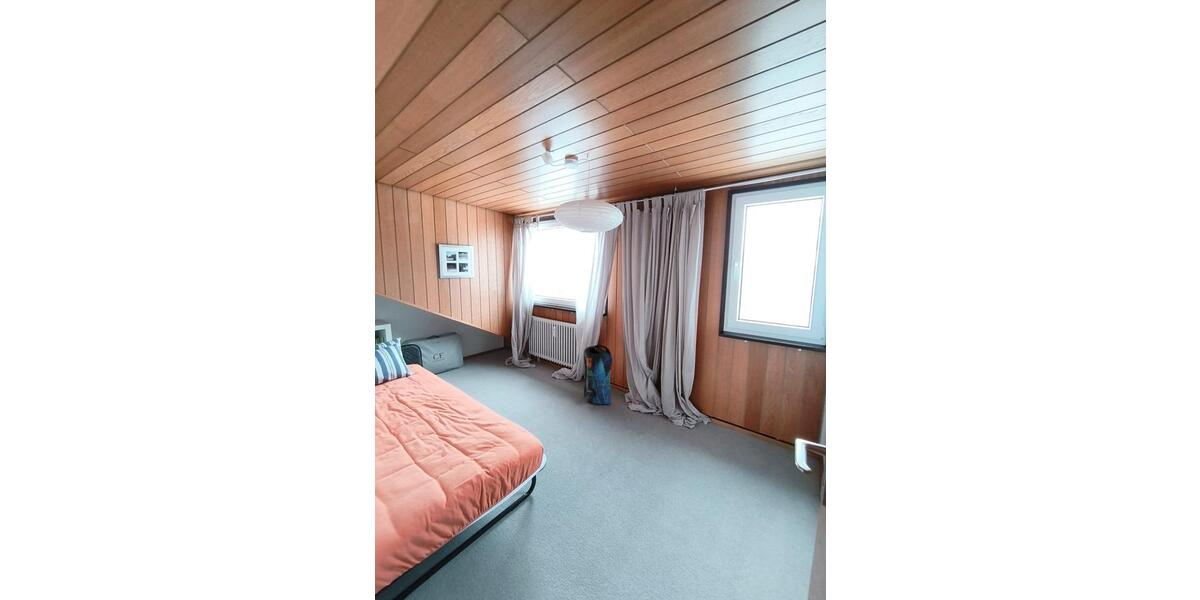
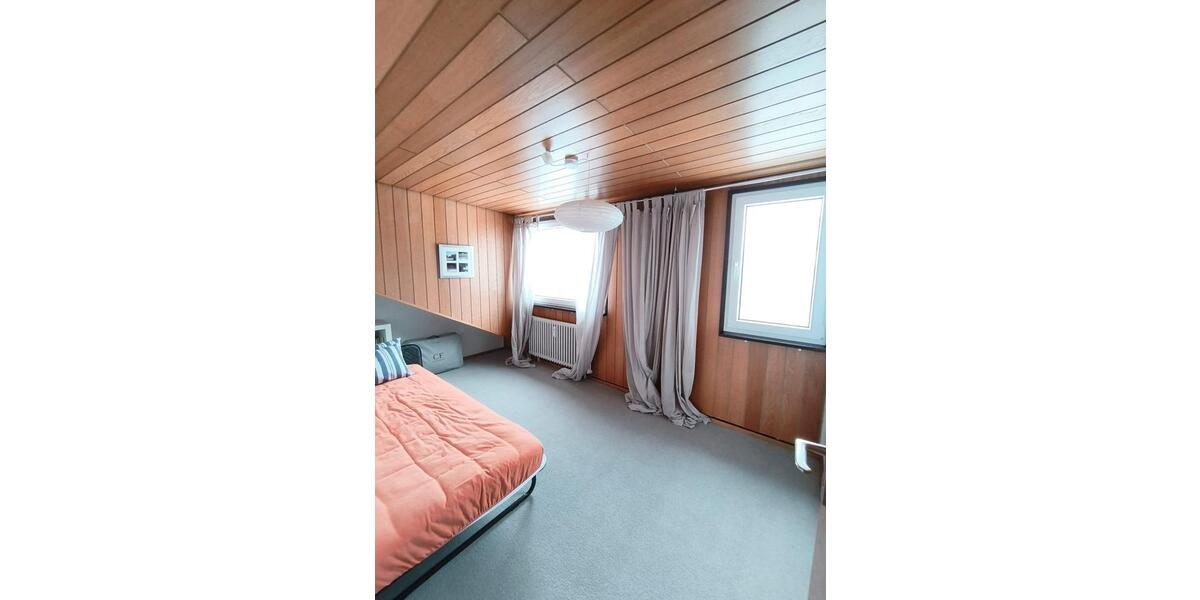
- pouch (595, 374)
